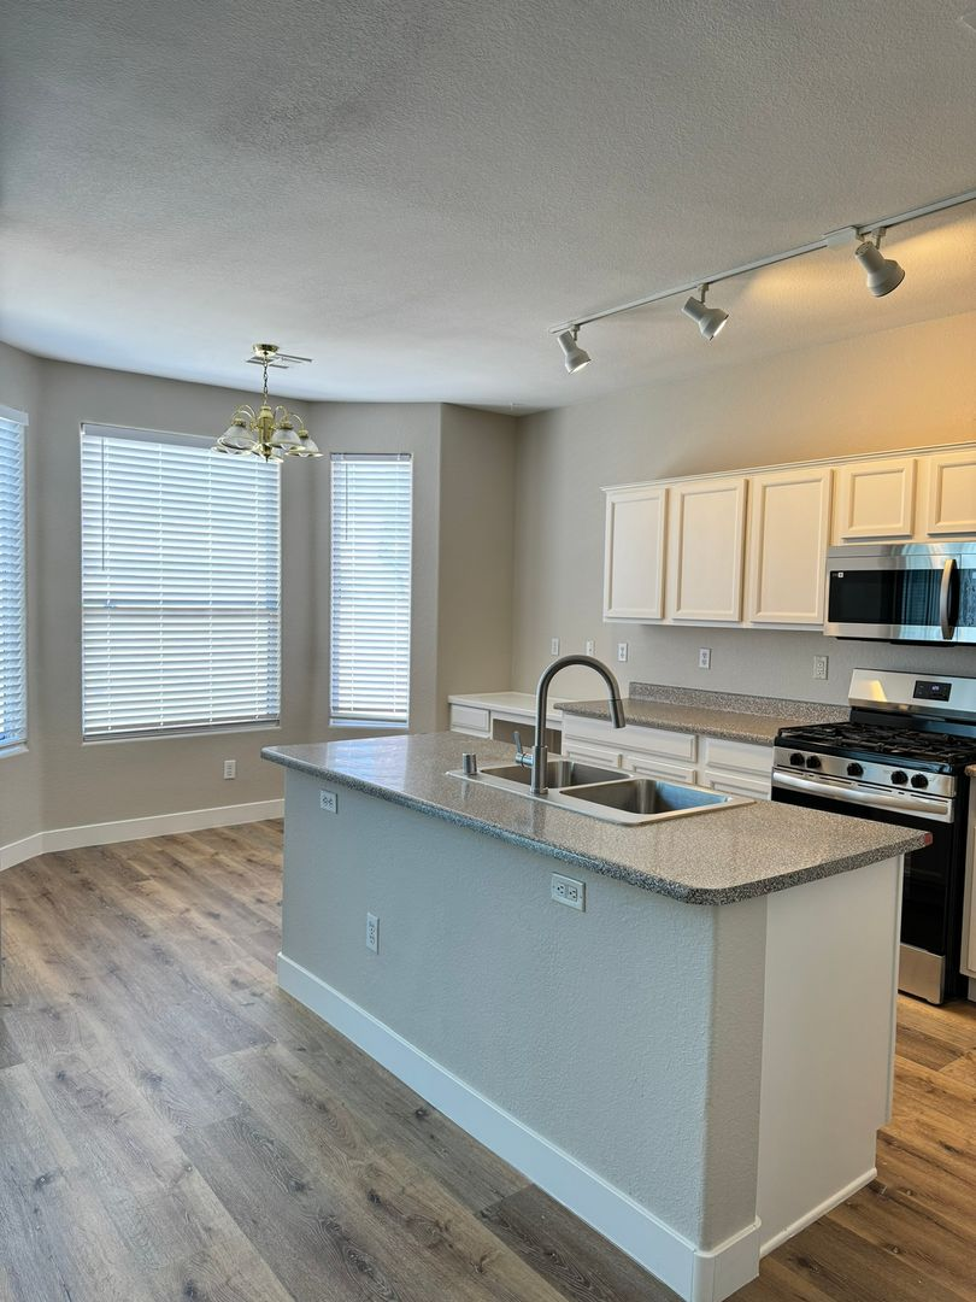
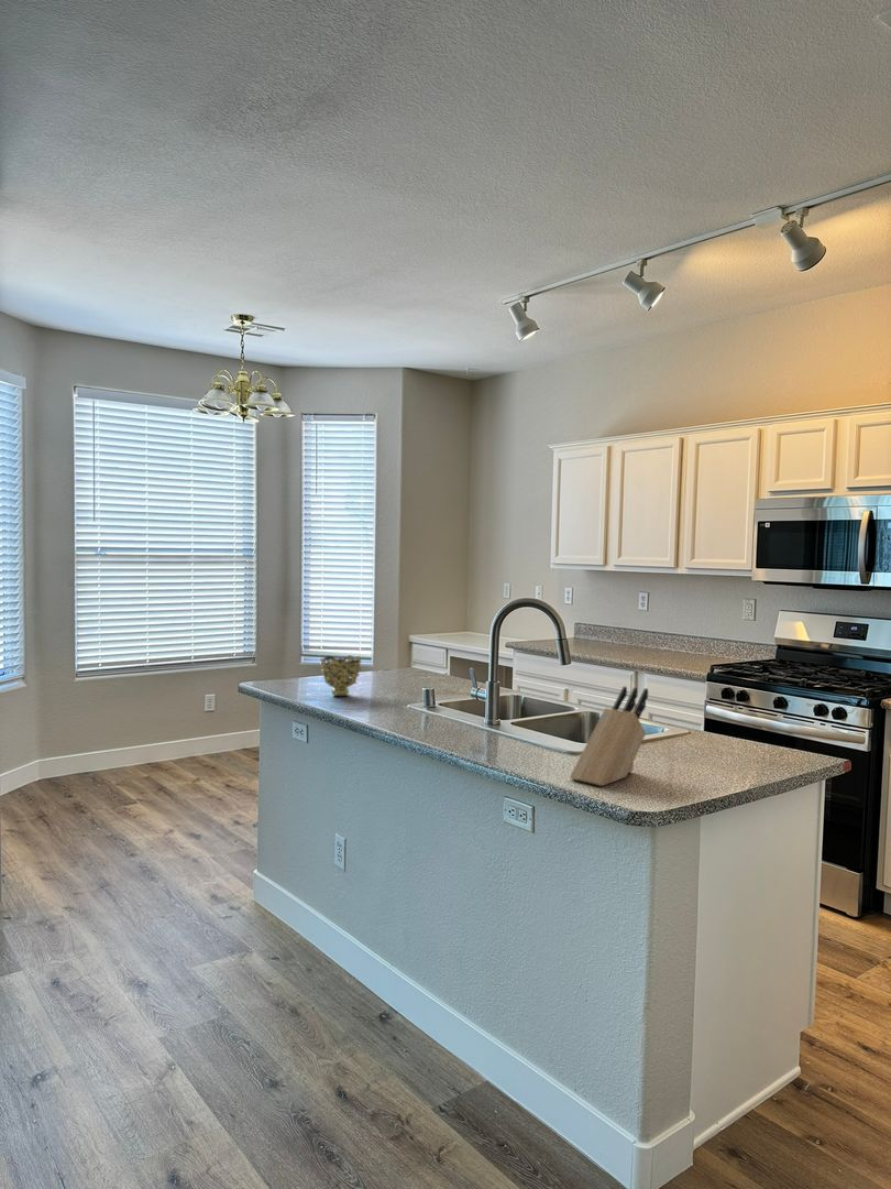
+ knife block (613, 732)
+ decorative bowl (340, 676)
